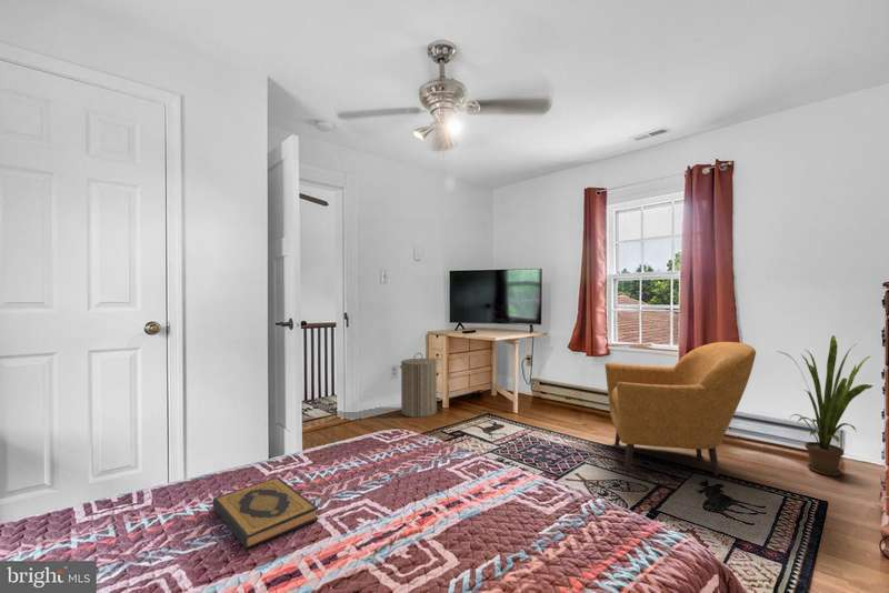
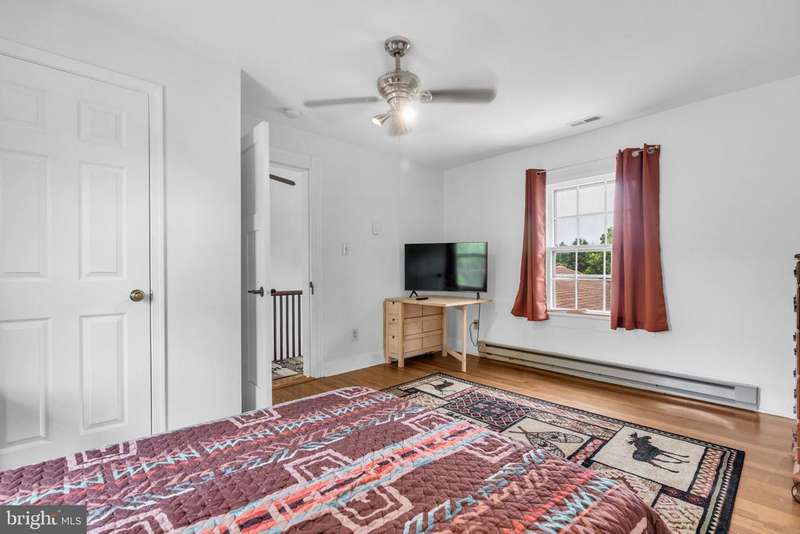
- armchair (676, 401)
- hardback book (263, 507)
- laundry hamper (419, 382)
- house plant (821, 402)
